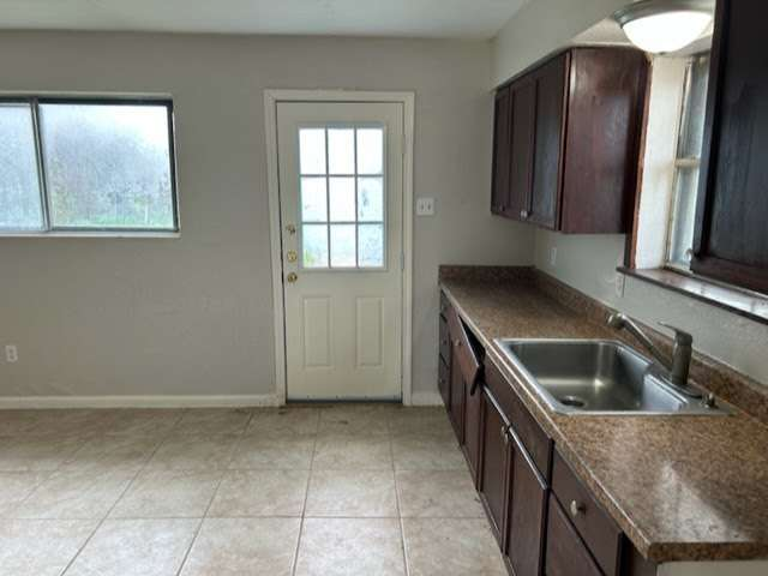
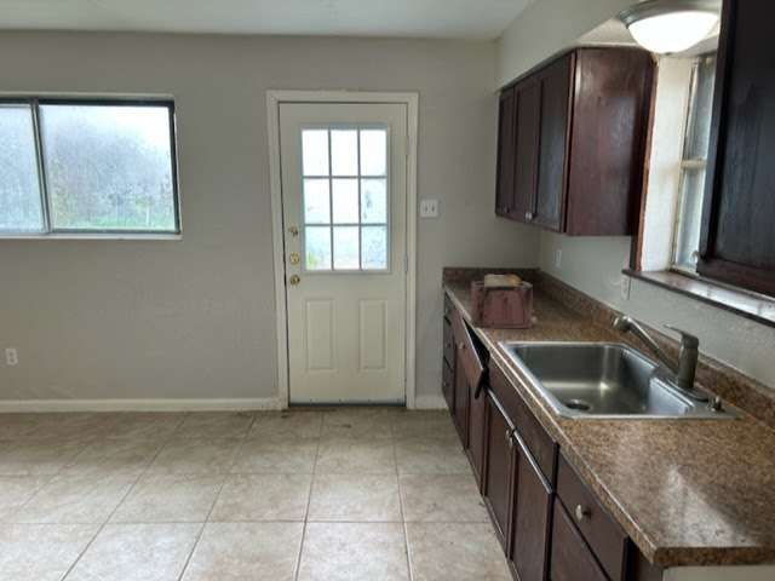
+ toaster (504, 299)
